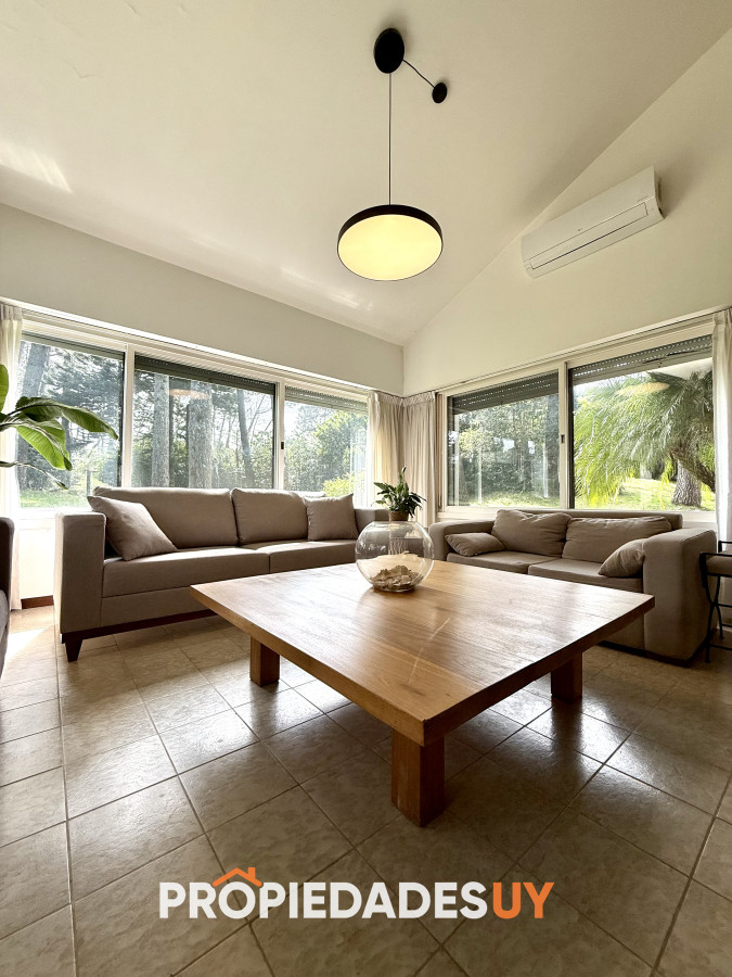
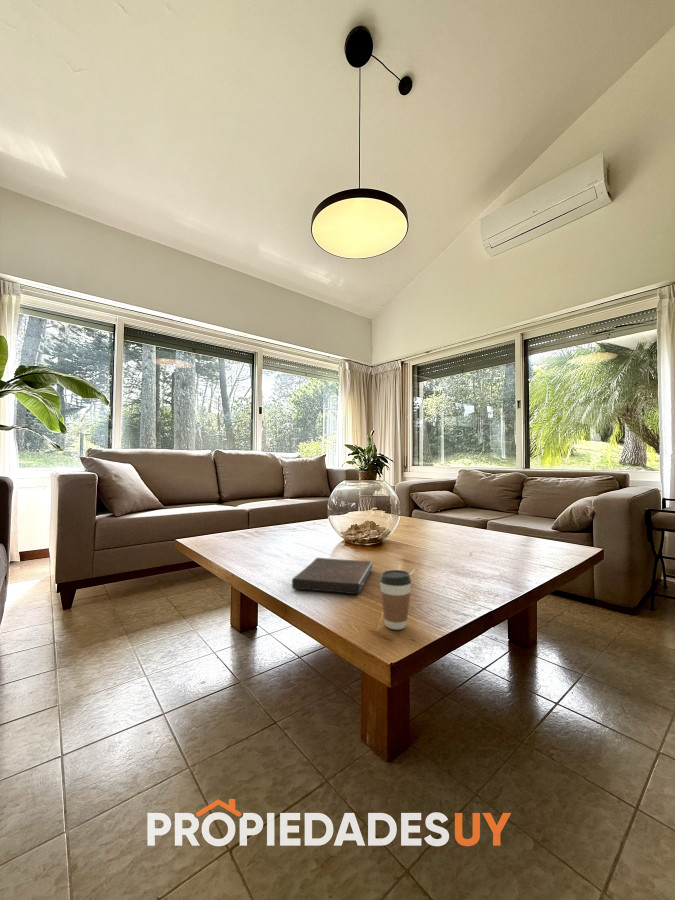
+ book (335, 574)
+ coffee cup (395, 599)
